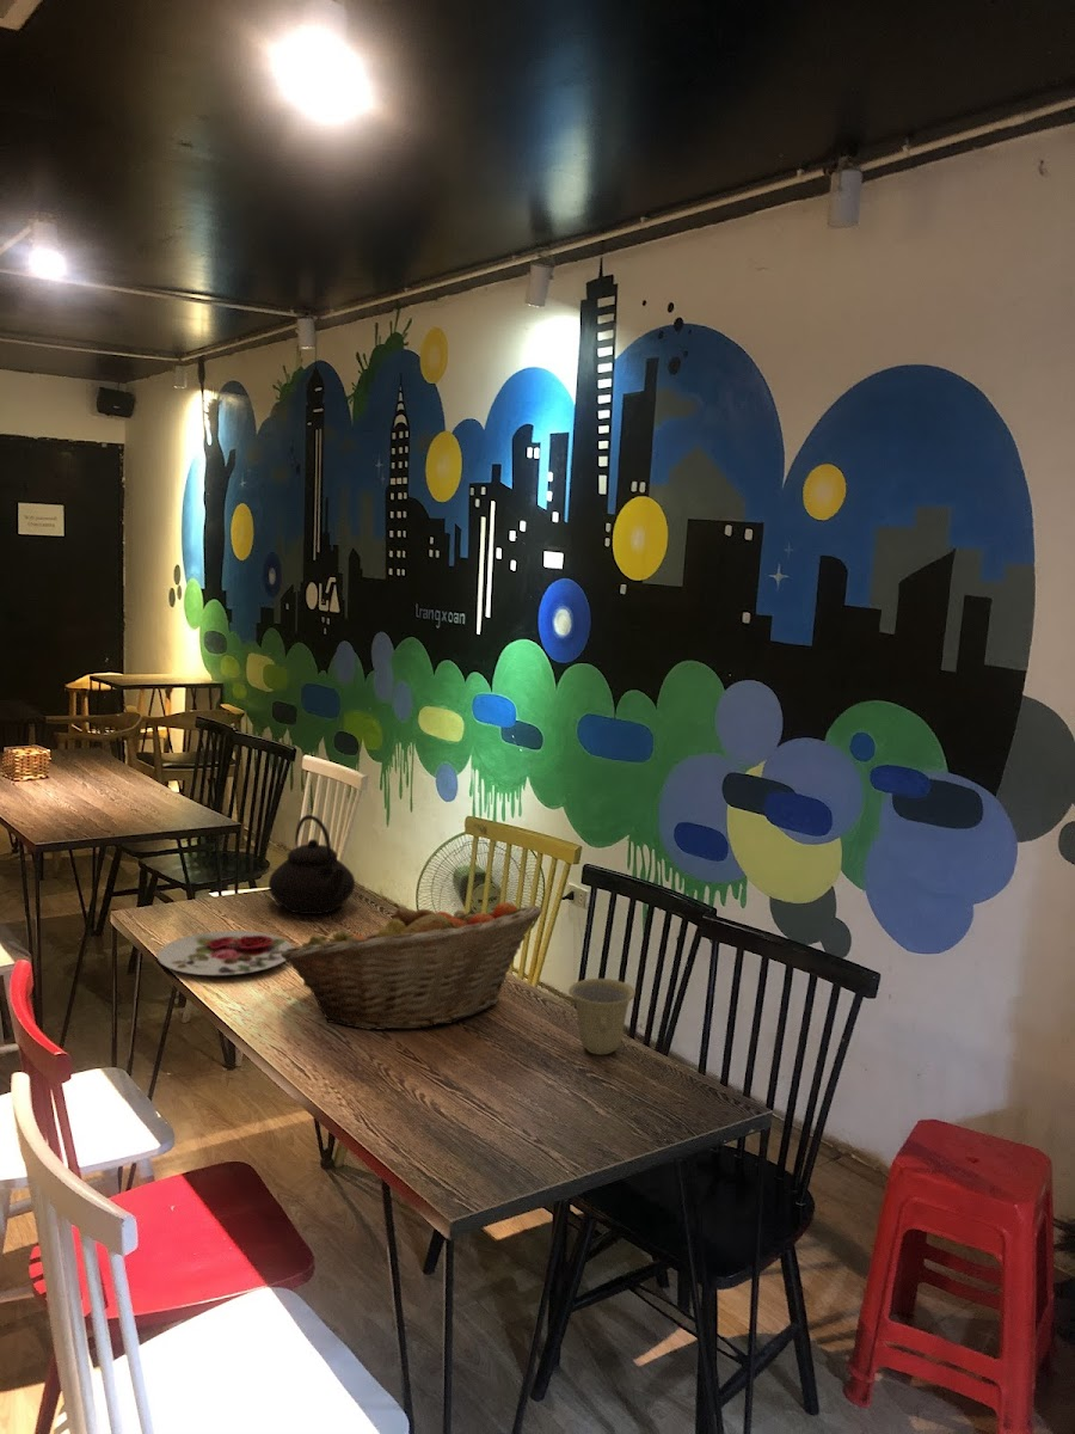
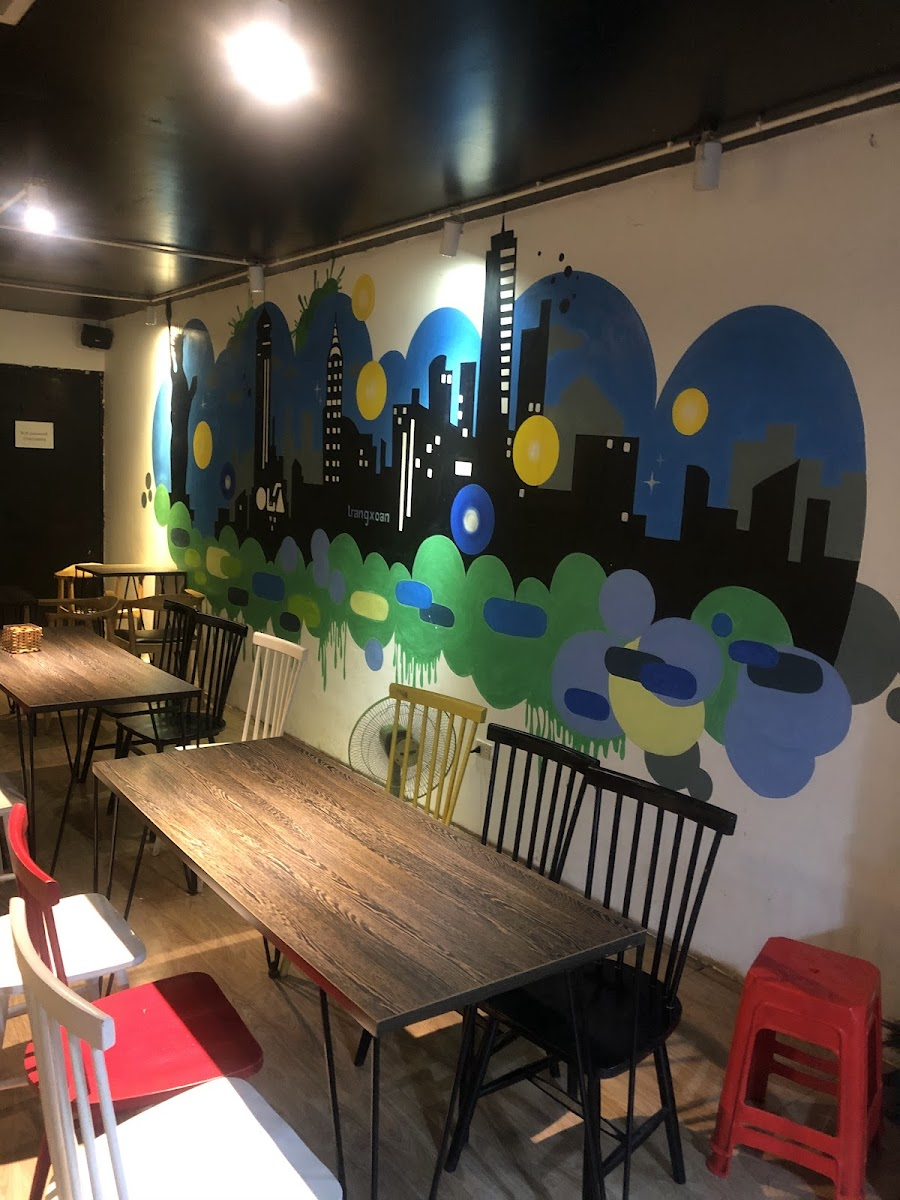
- fruit basket (414, 951)
- teapot (317, 863)
- plate (226, 950)
- cup (600, 1018)
